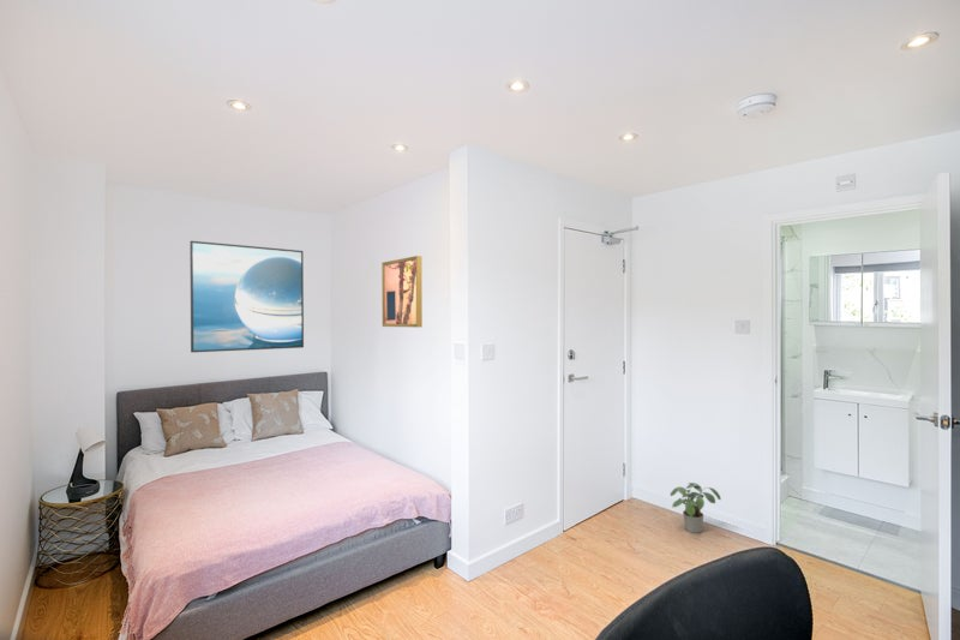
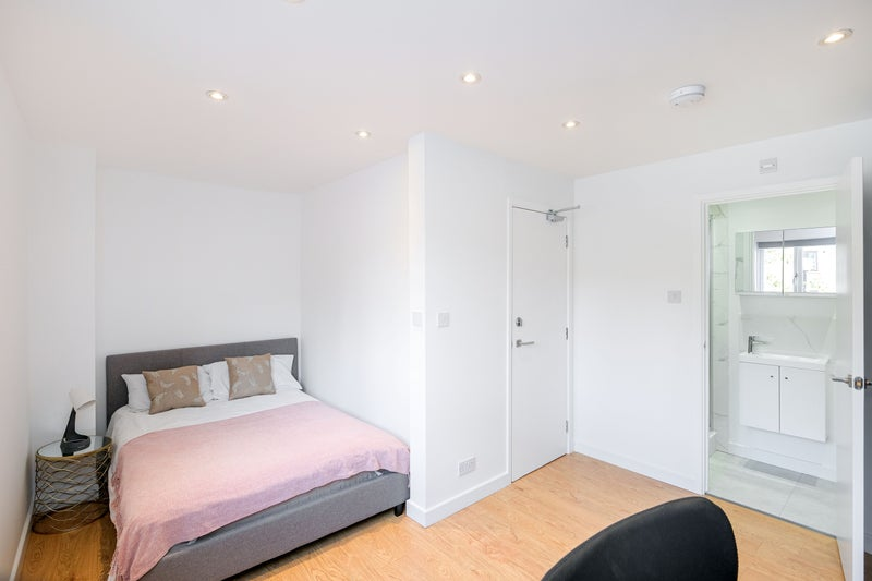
- potted plant (691, 508)
- wall art (401, 293)
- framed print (251, 298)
